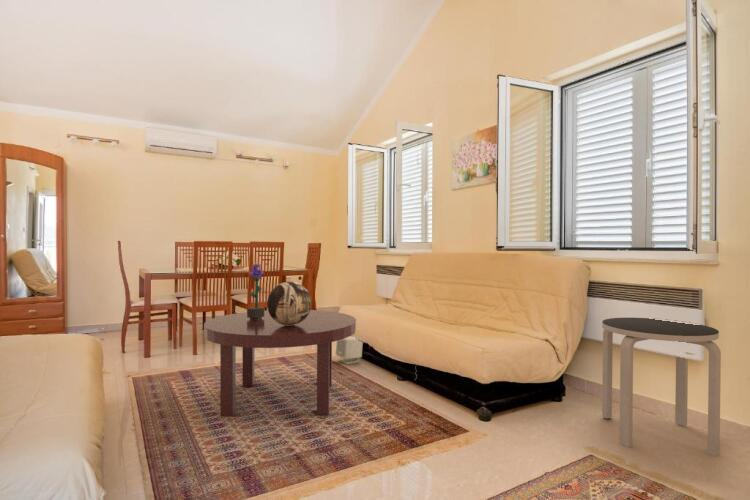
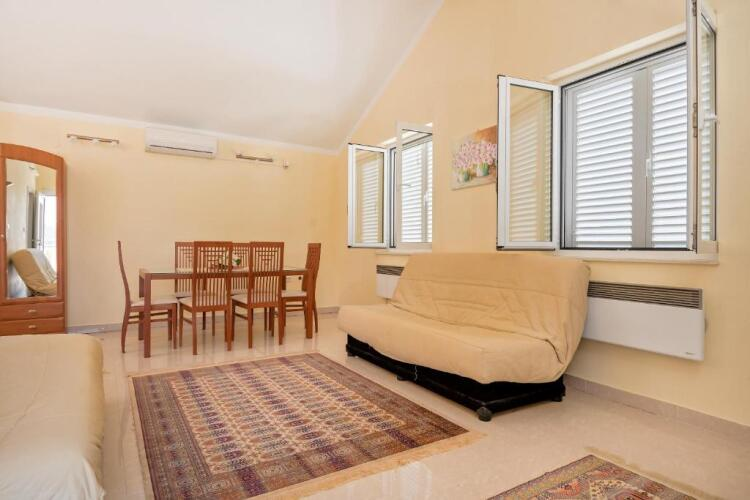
- speaker (349, 349)
- coffee table (282, 347)
- decorative bowl (289, 303)
- potted flower (256, 290)
- side table (676, 379)
